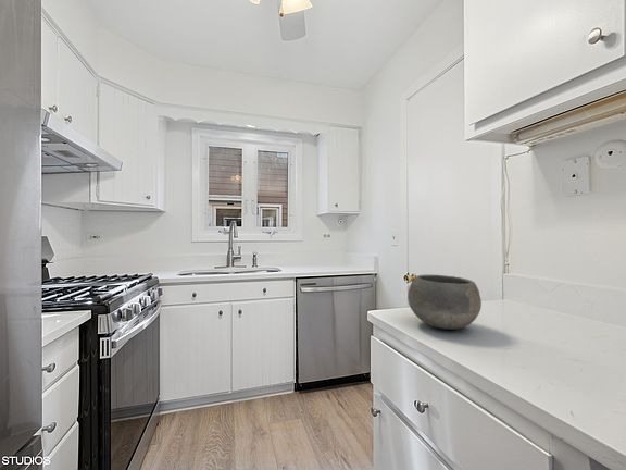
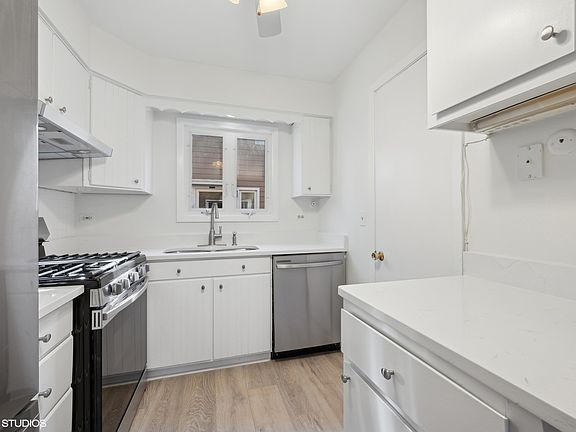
- bowl (442, 301)
